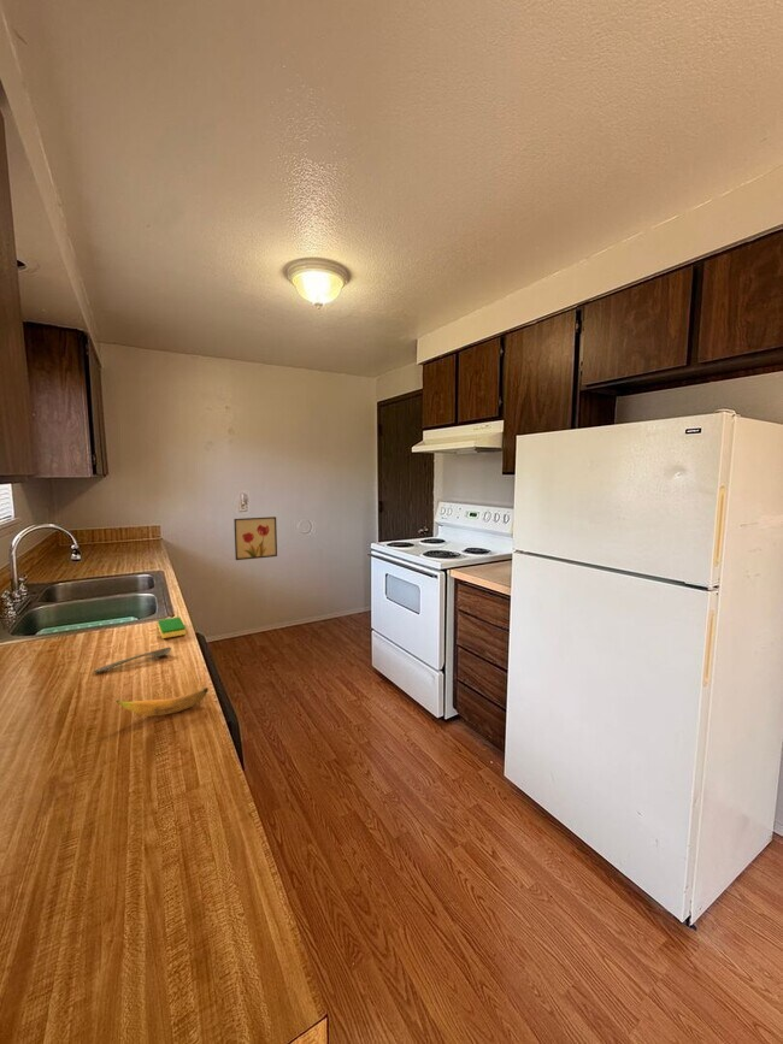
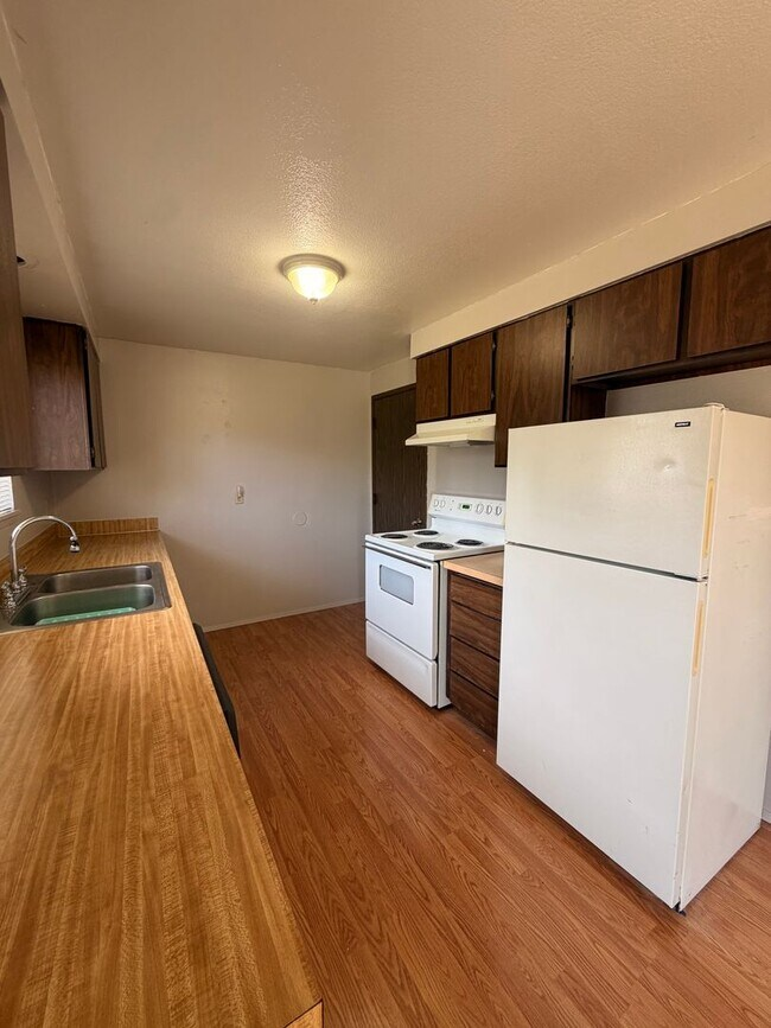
- spoon (133, 659)
- banana (164, 701)
- wall art (255, 537)
- dish sponge (171, 626)
